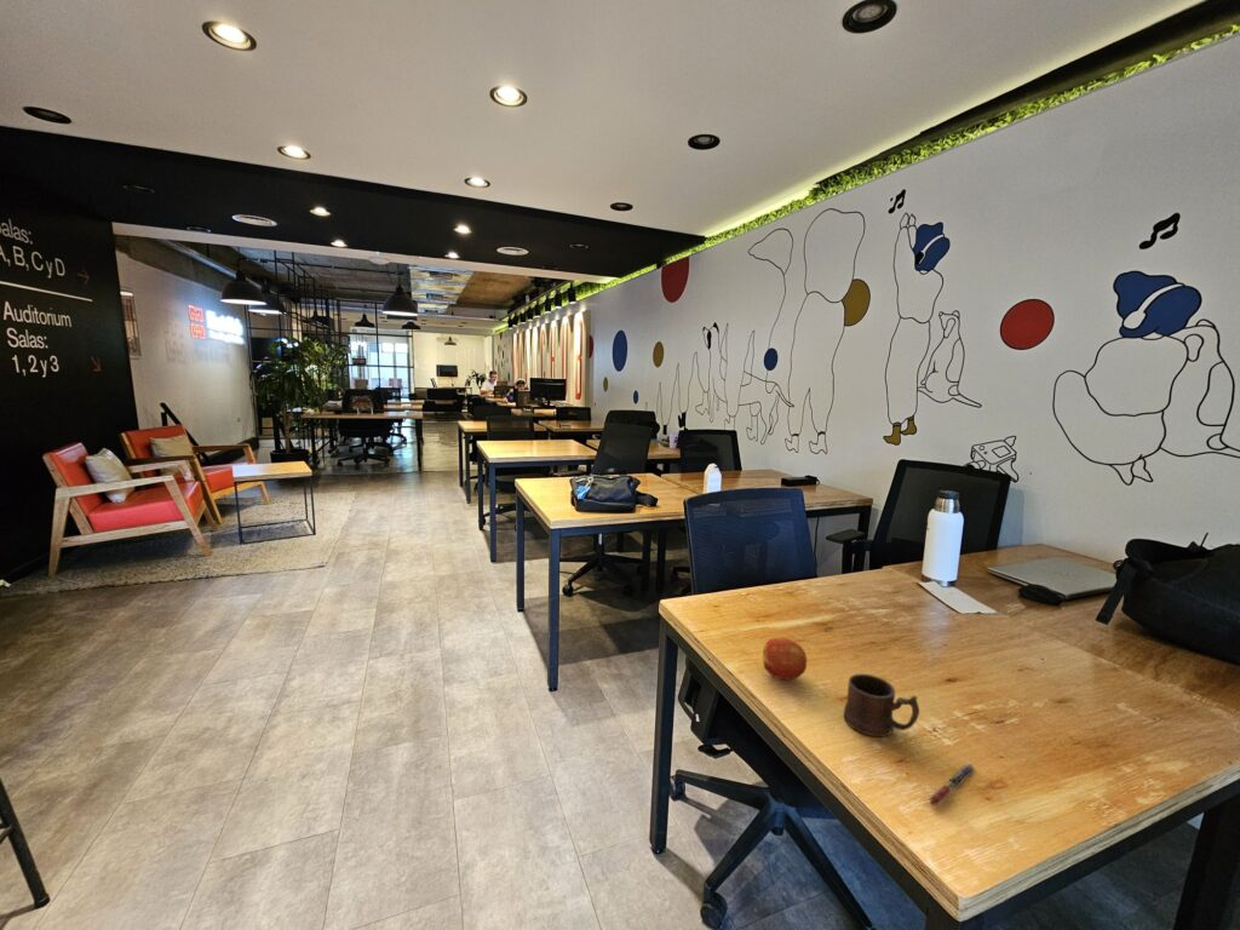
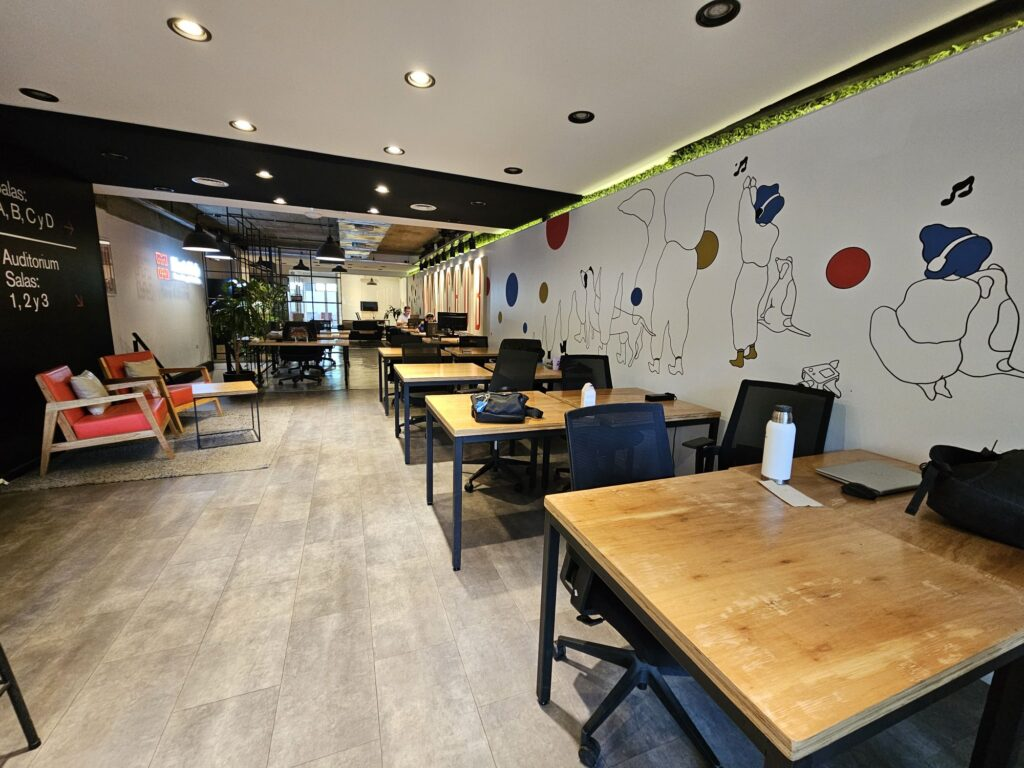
- apple (783, 658)
- pen (952, 781)
- mug (880, 705)
